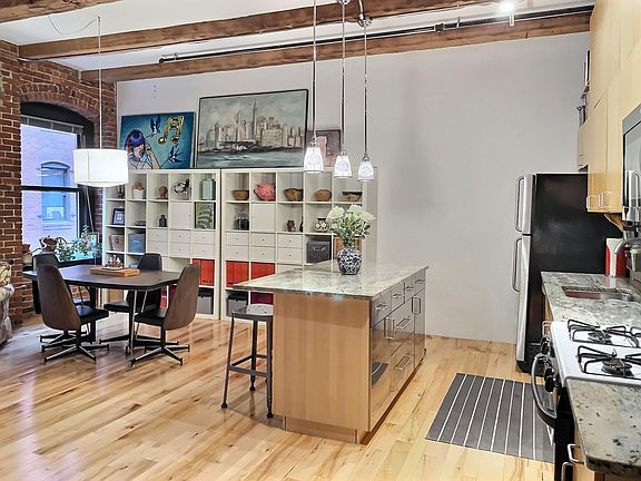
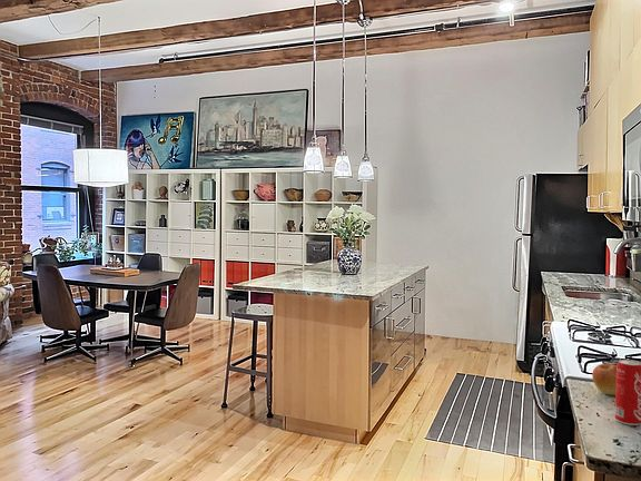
+ beverage can (629, 391)
+ apple (608, 379)
